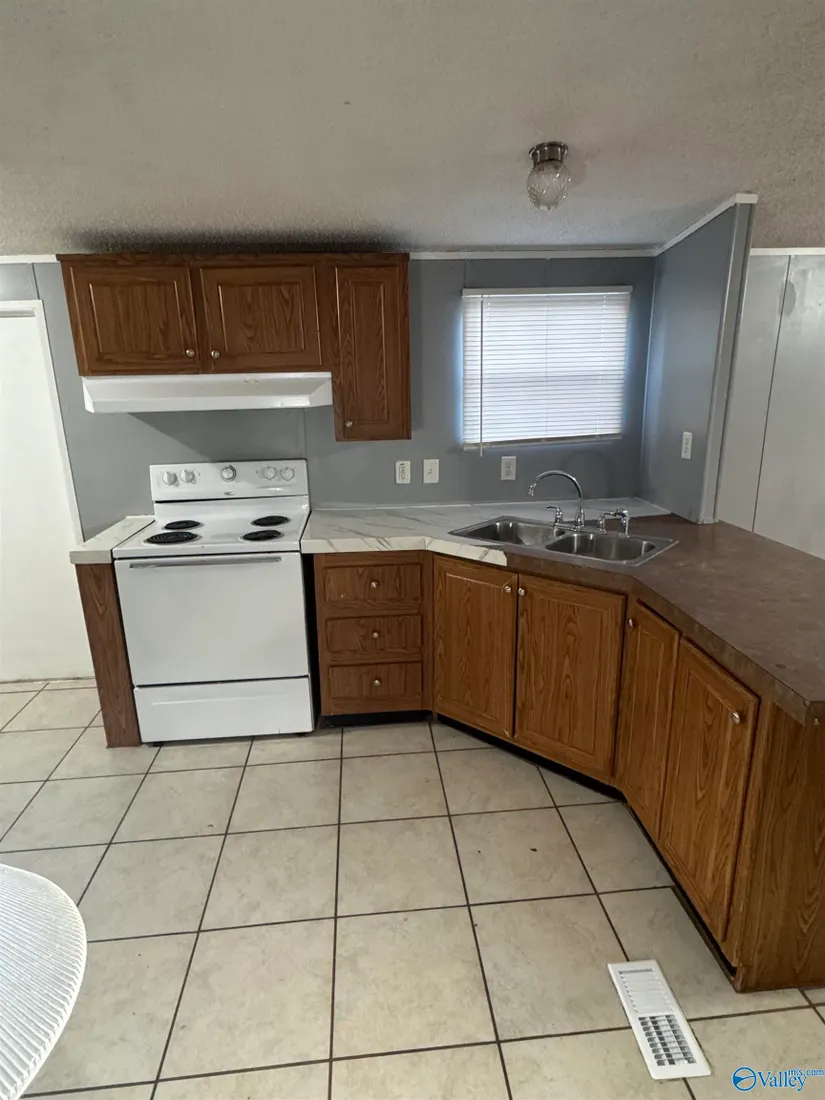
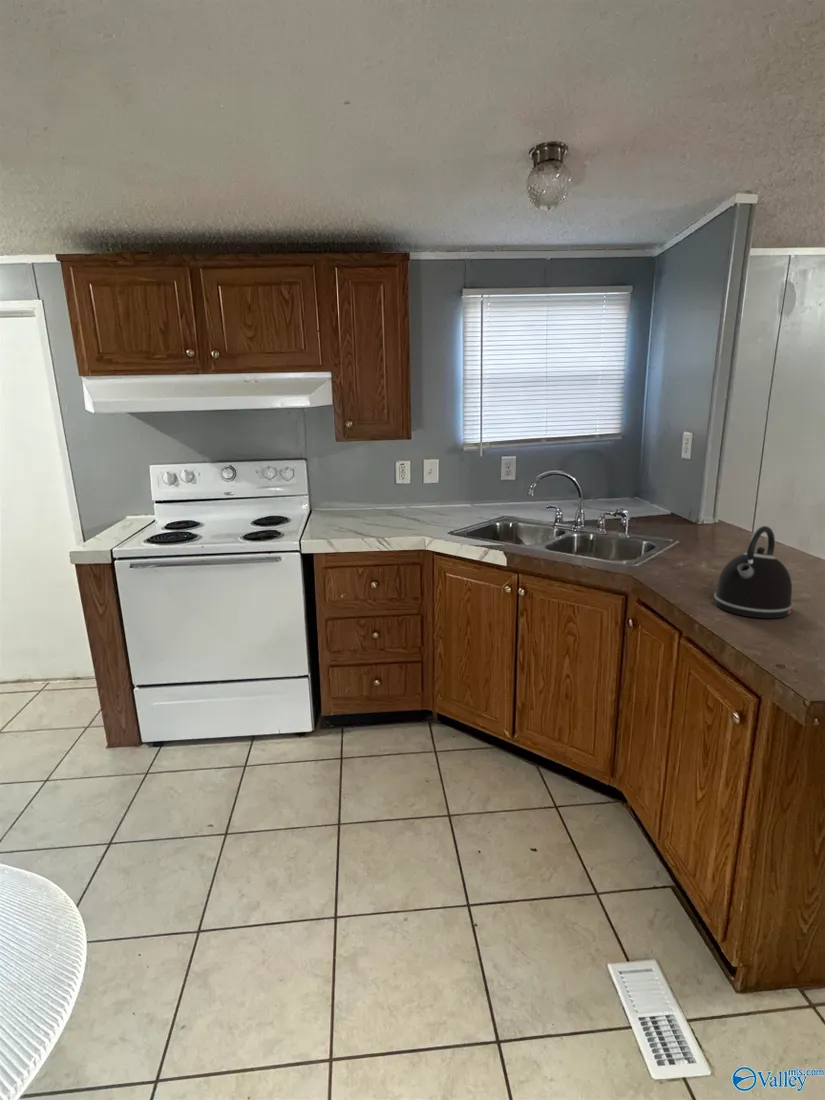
+ kettle (756, 567)
